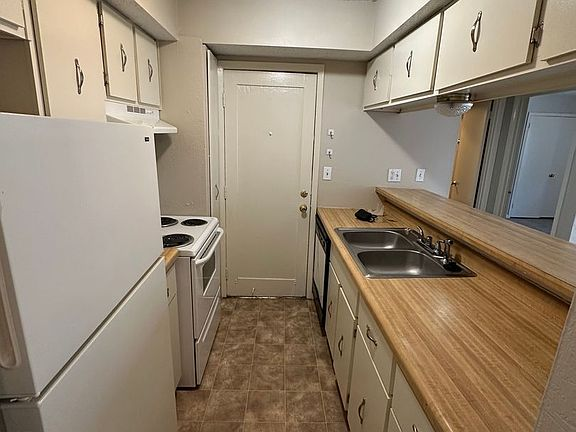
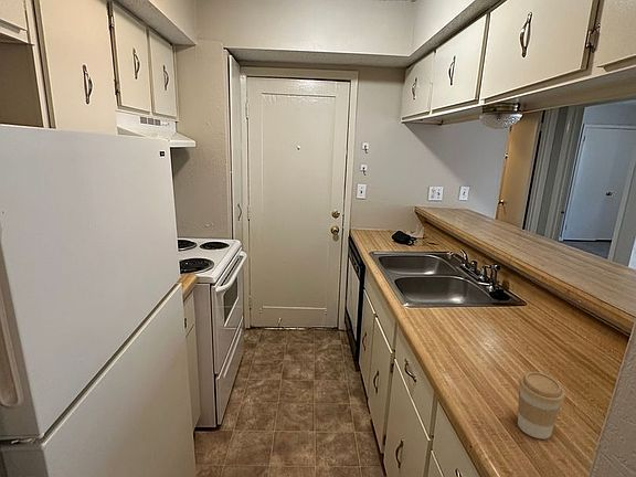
+ coffee cup (538, 404)
